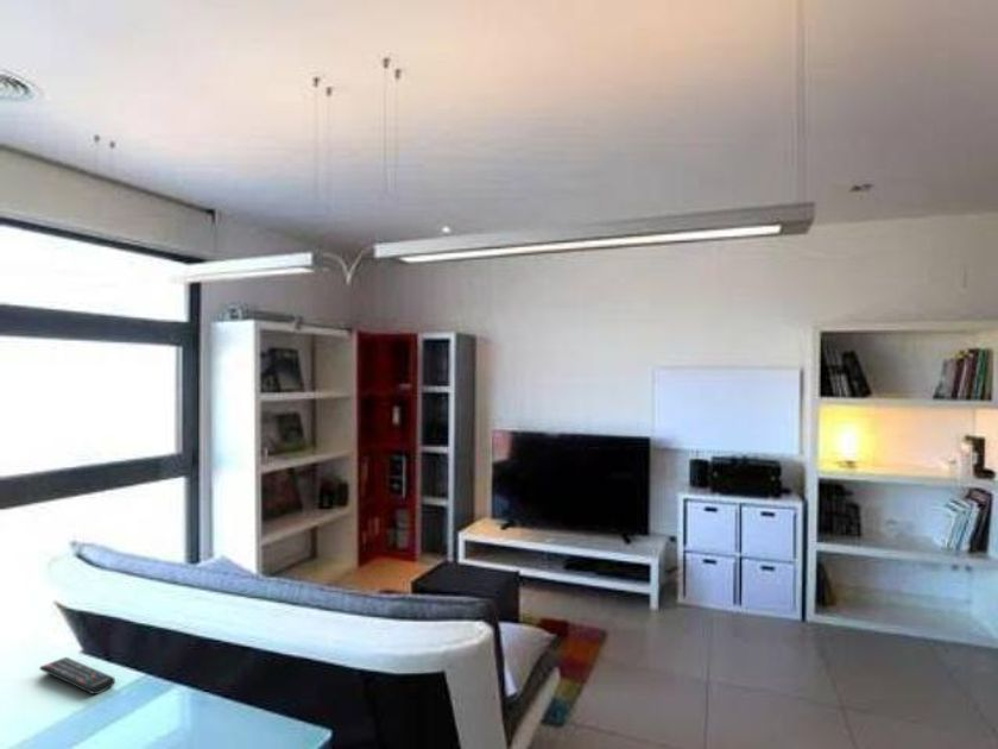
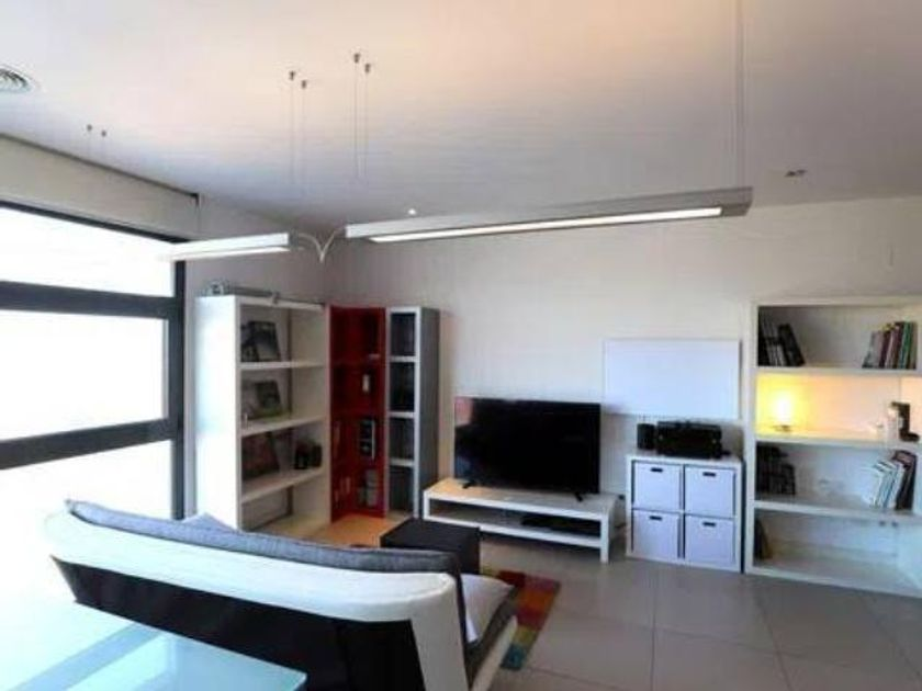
- remote control (76, 675)
